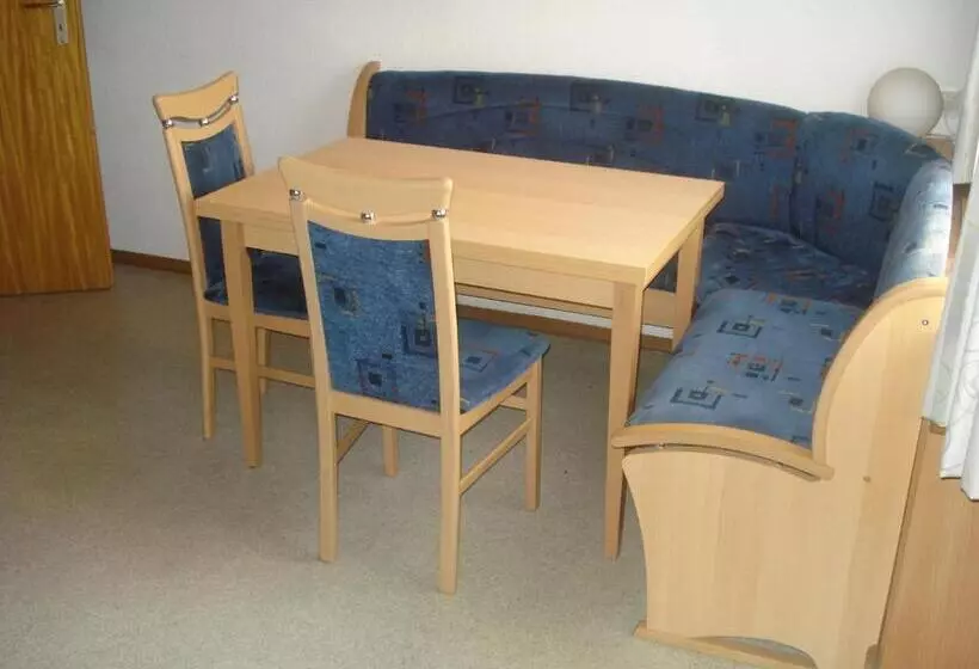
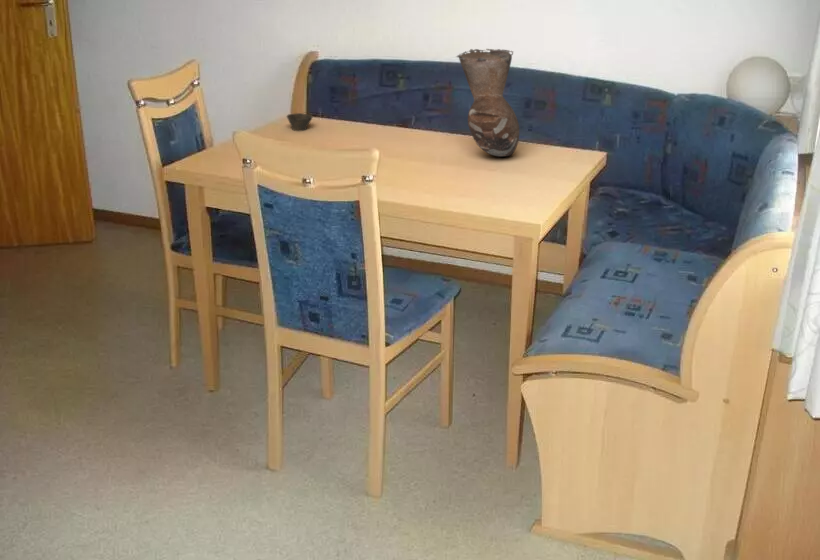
+ vase (493, 107)
+ cup (300, 122)
